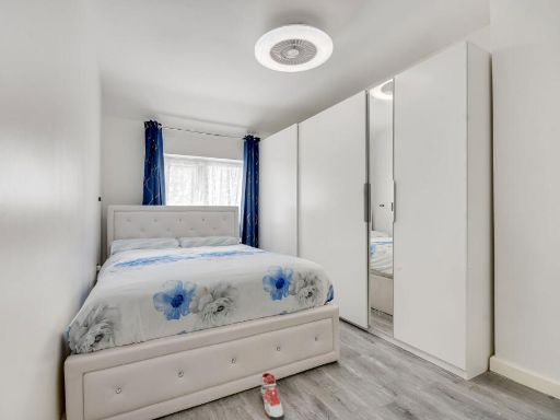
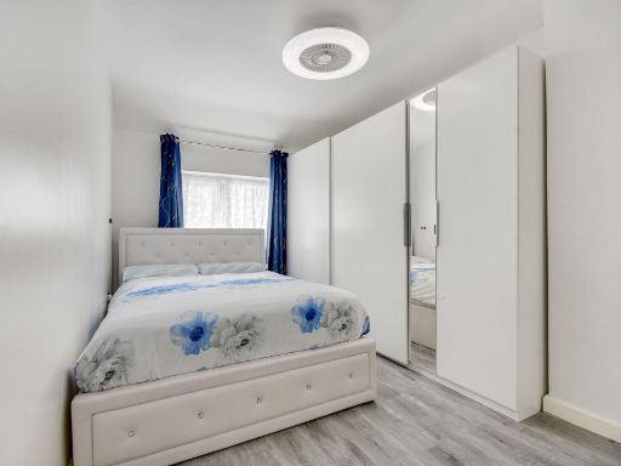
- sneaker (271, 393)
